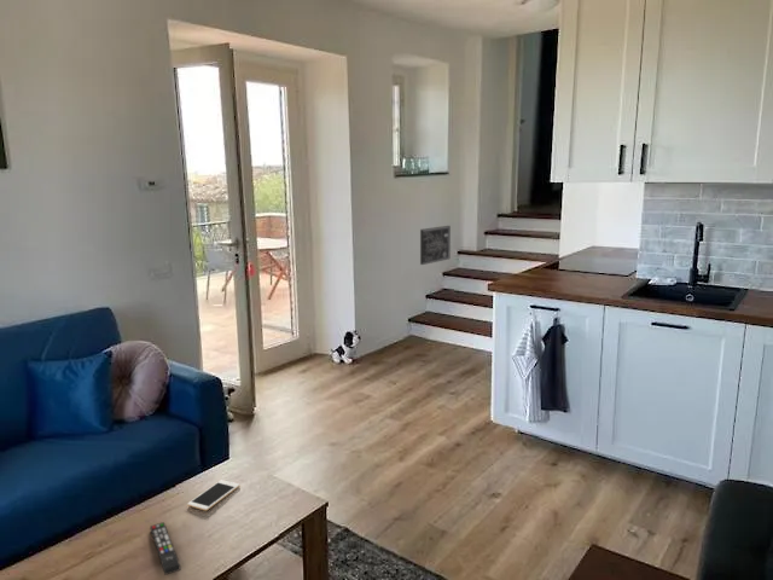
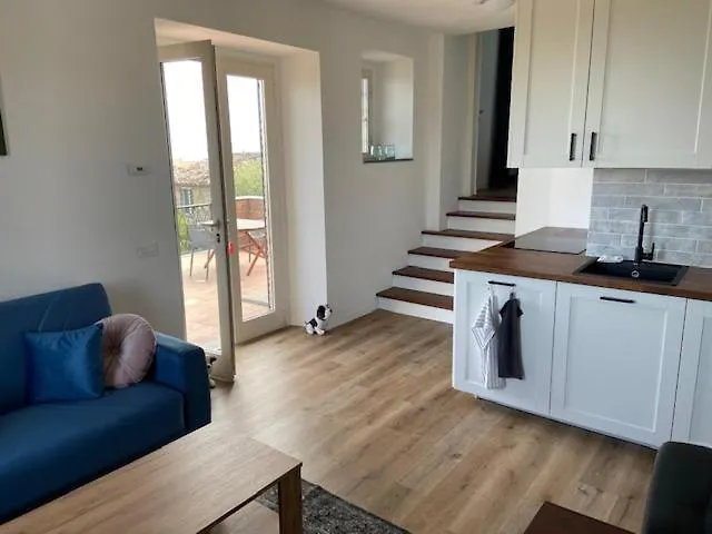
- remote control (164, 546)
- wall art (435, 244)
- cell phone (214, 494)
